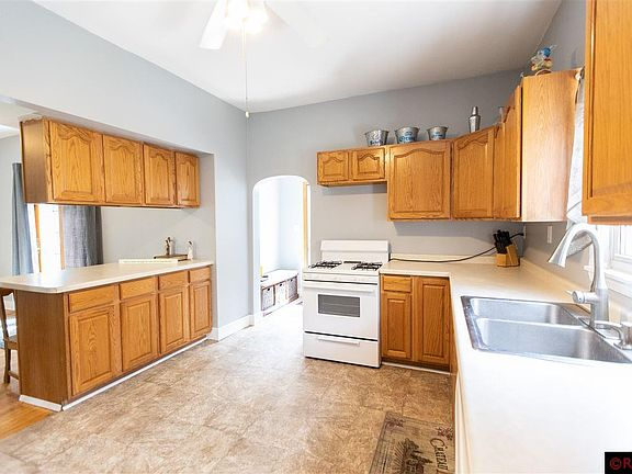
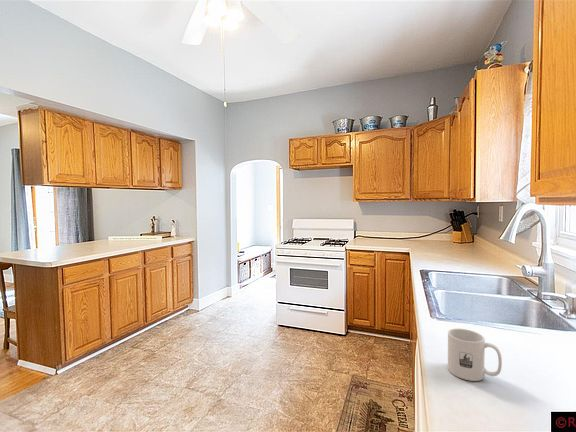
+ mug (473, 355)
